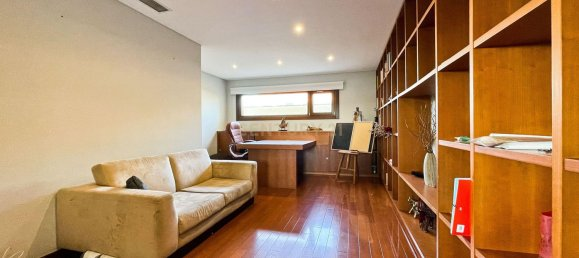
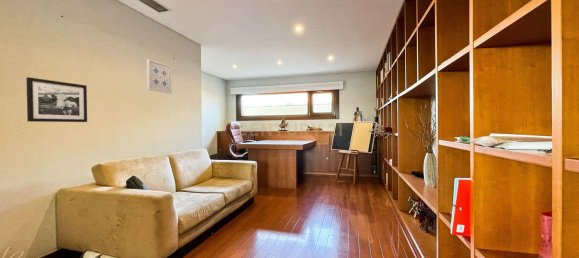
+ picture frame (59, 101)
+ wall art (159, 77)
